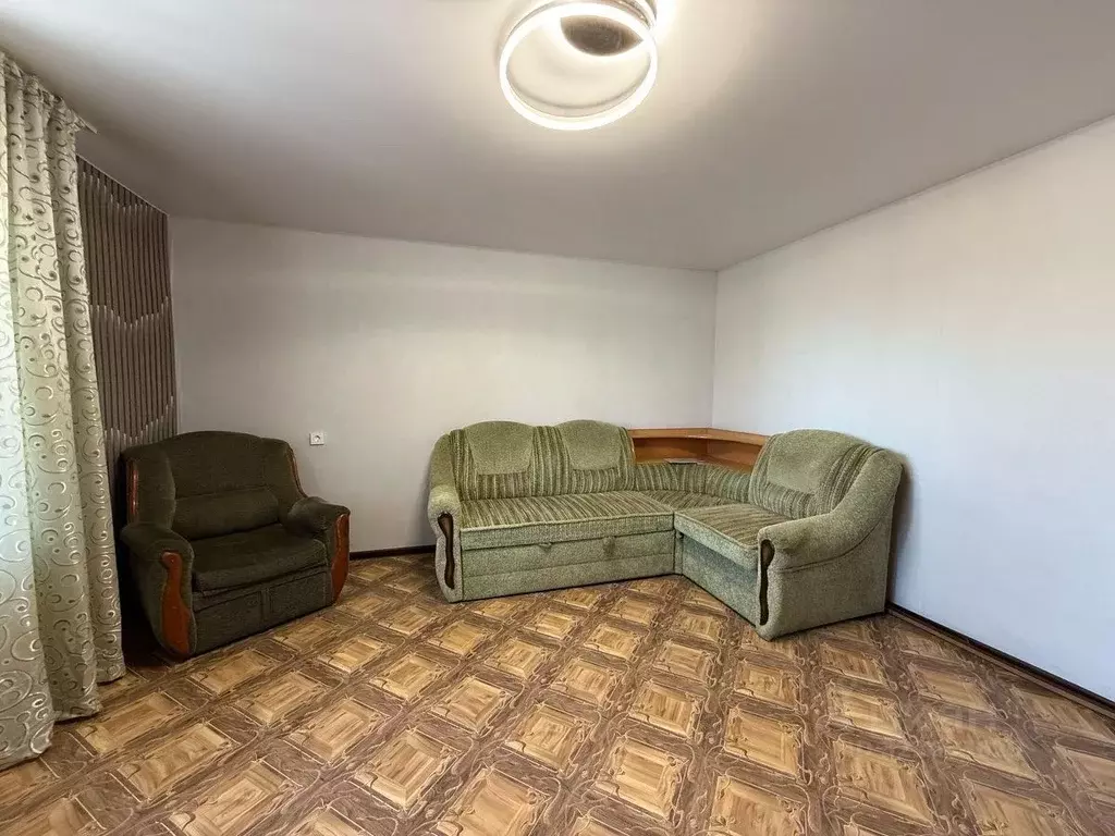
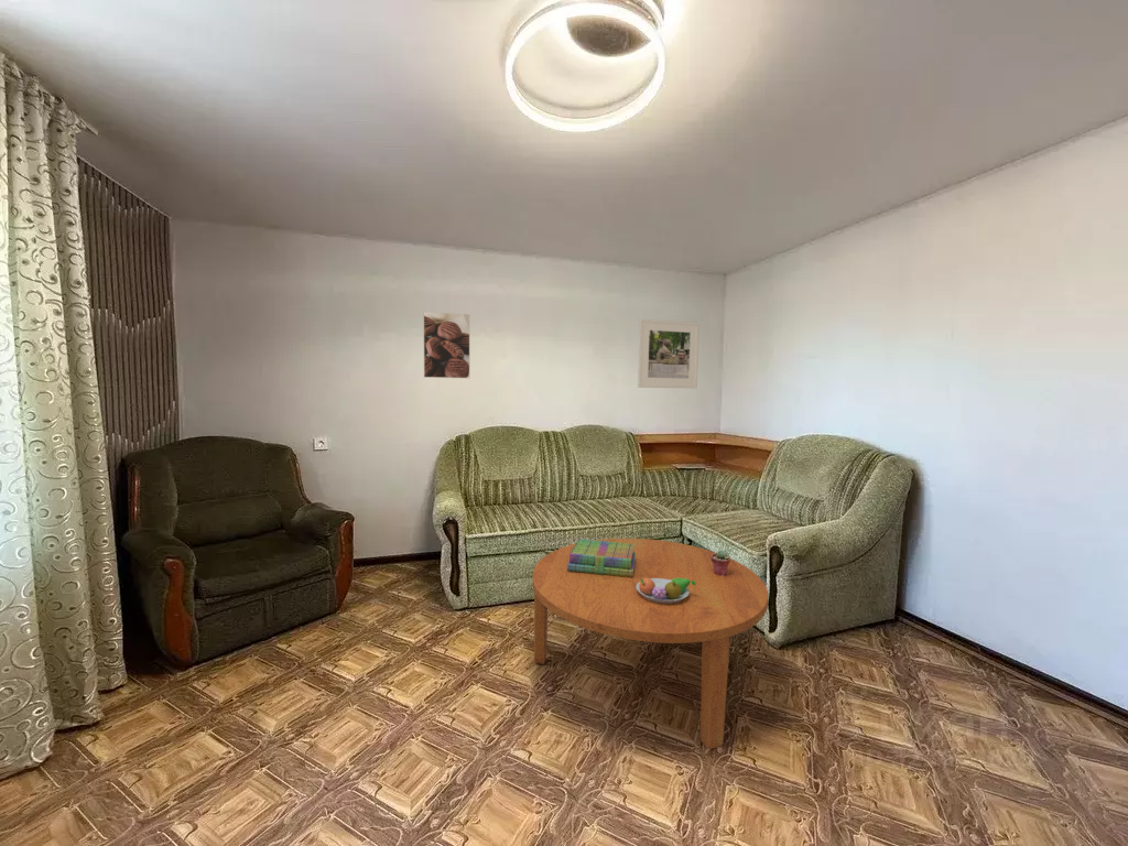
+ potted succulent (720, 561)
+ stack of books (603, 556)
+ fruit bowl (664, 584)
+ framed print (446, 345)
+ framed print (669, 355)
+ coffee table (643, 622)
